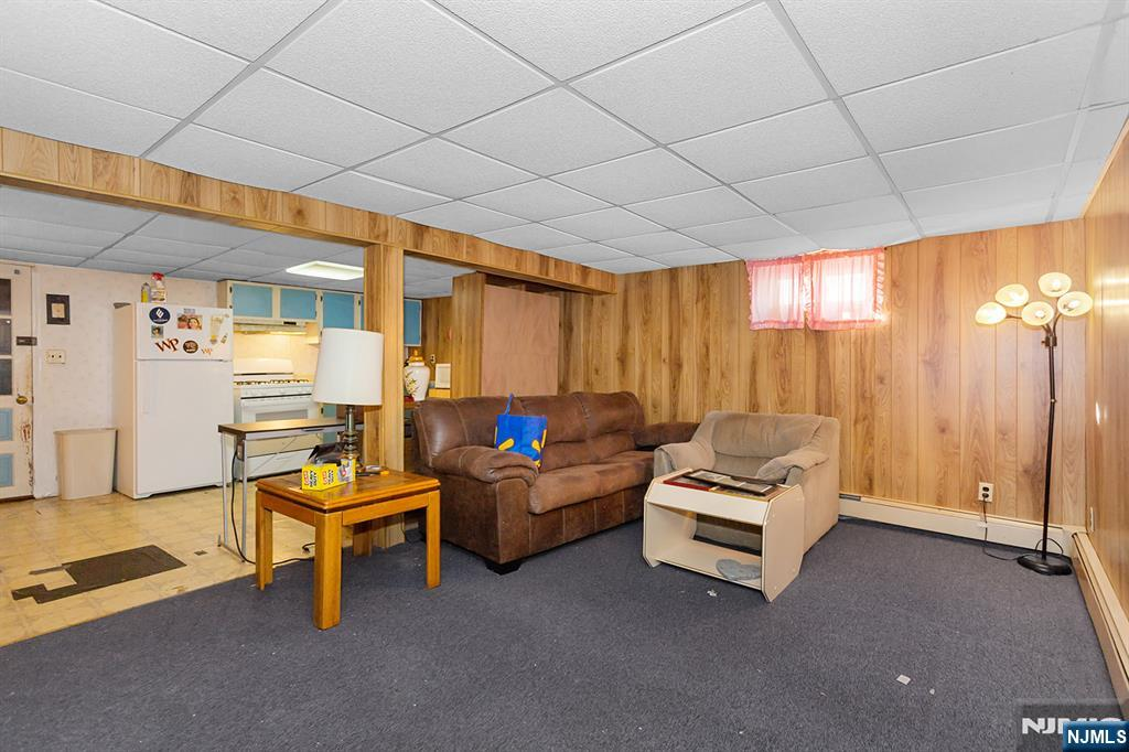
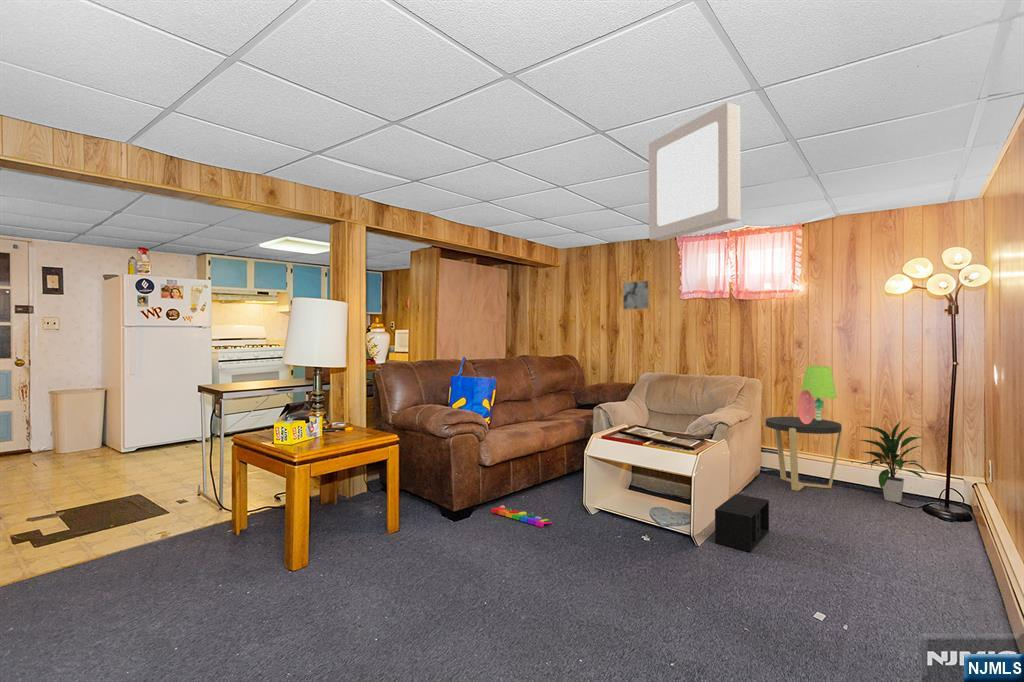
+ wall art (636, 295)
+ indoor plant (891, 459)
+ ceiling light (690, 178)
+ speaker (742, 520)
+ knob puzzle (520, 514)
+ lampshade (815, 394)
+ side table (796, 453)
